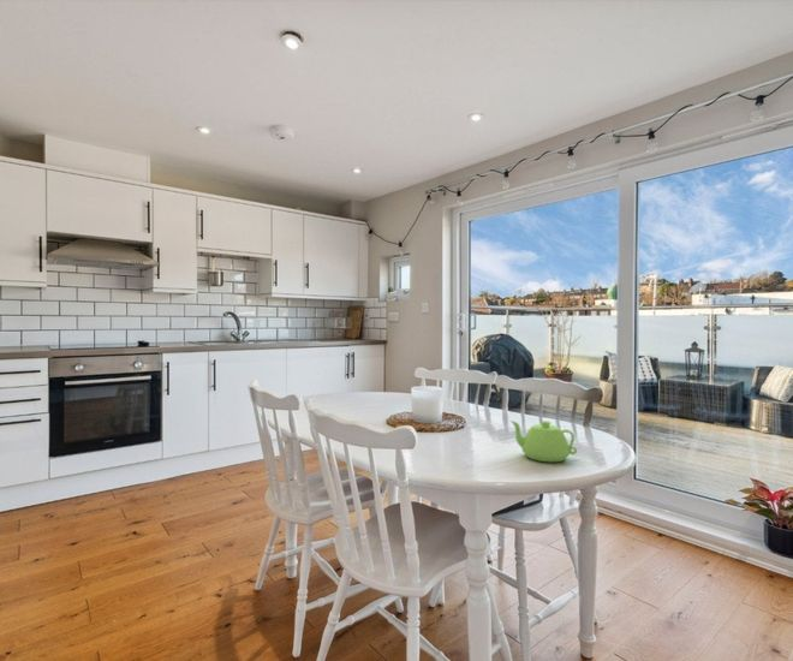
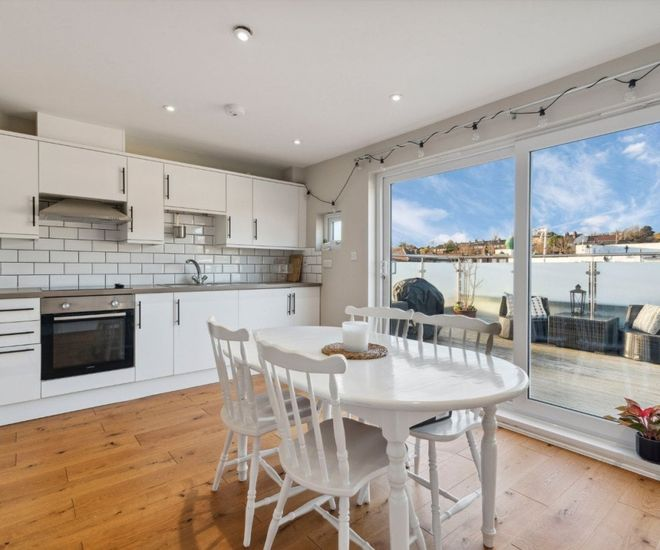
- teapot (542, 439)
